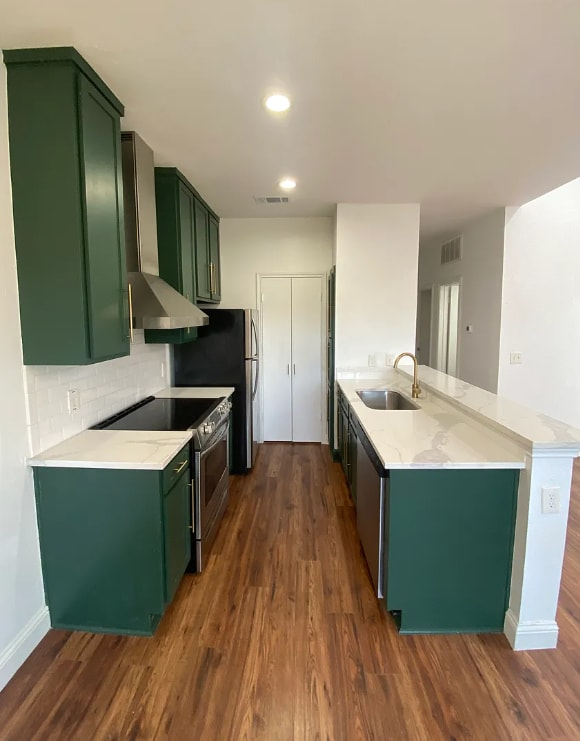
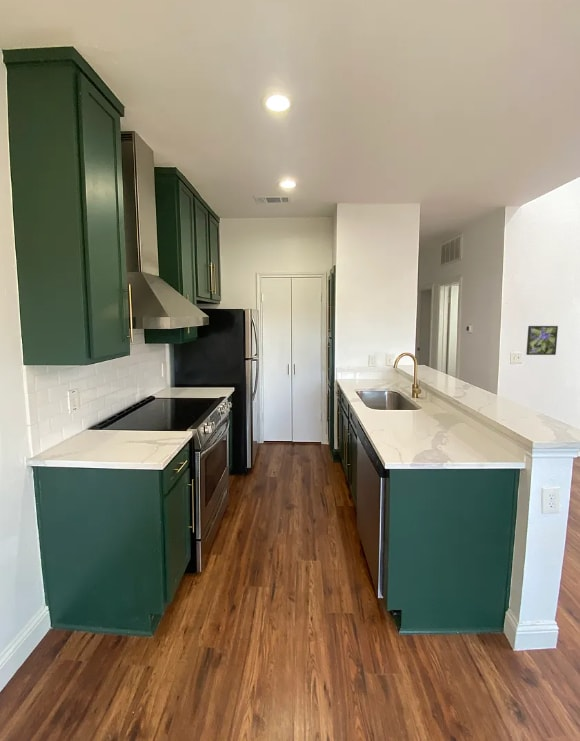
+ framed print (542, 340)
